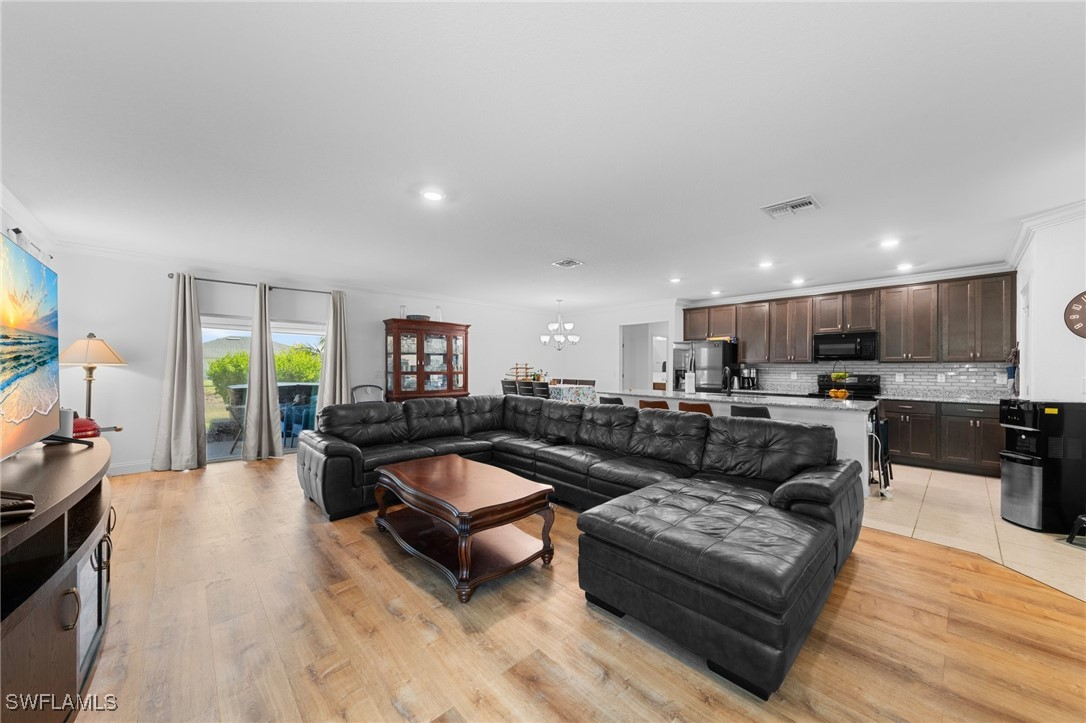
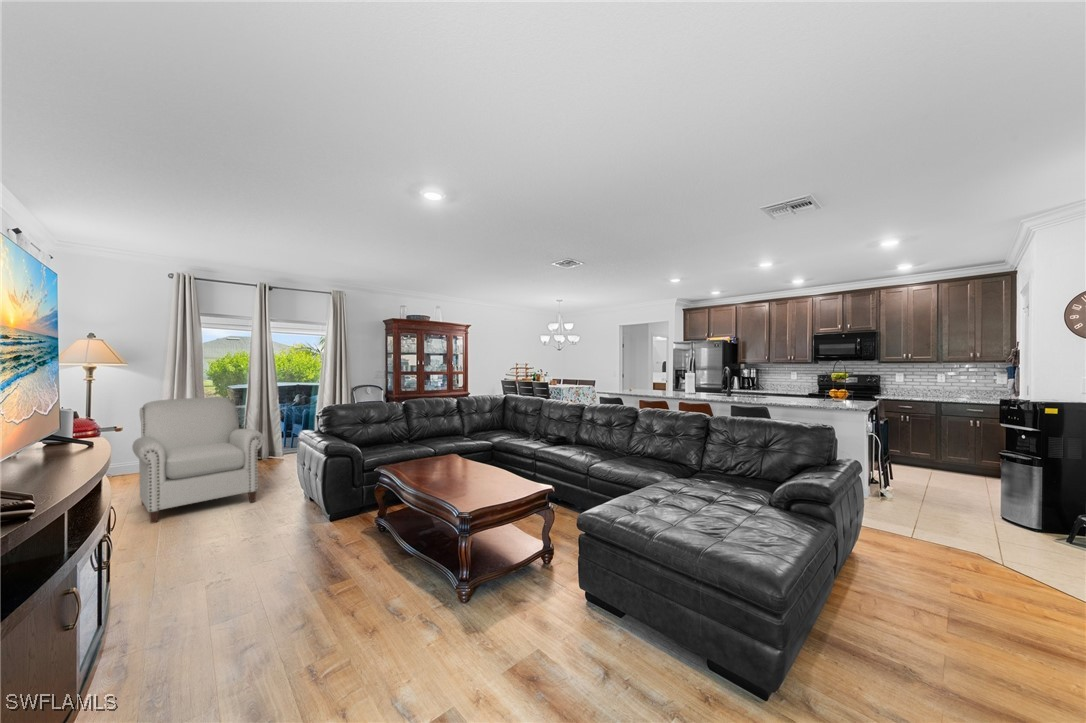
+ chair (197, 451)
